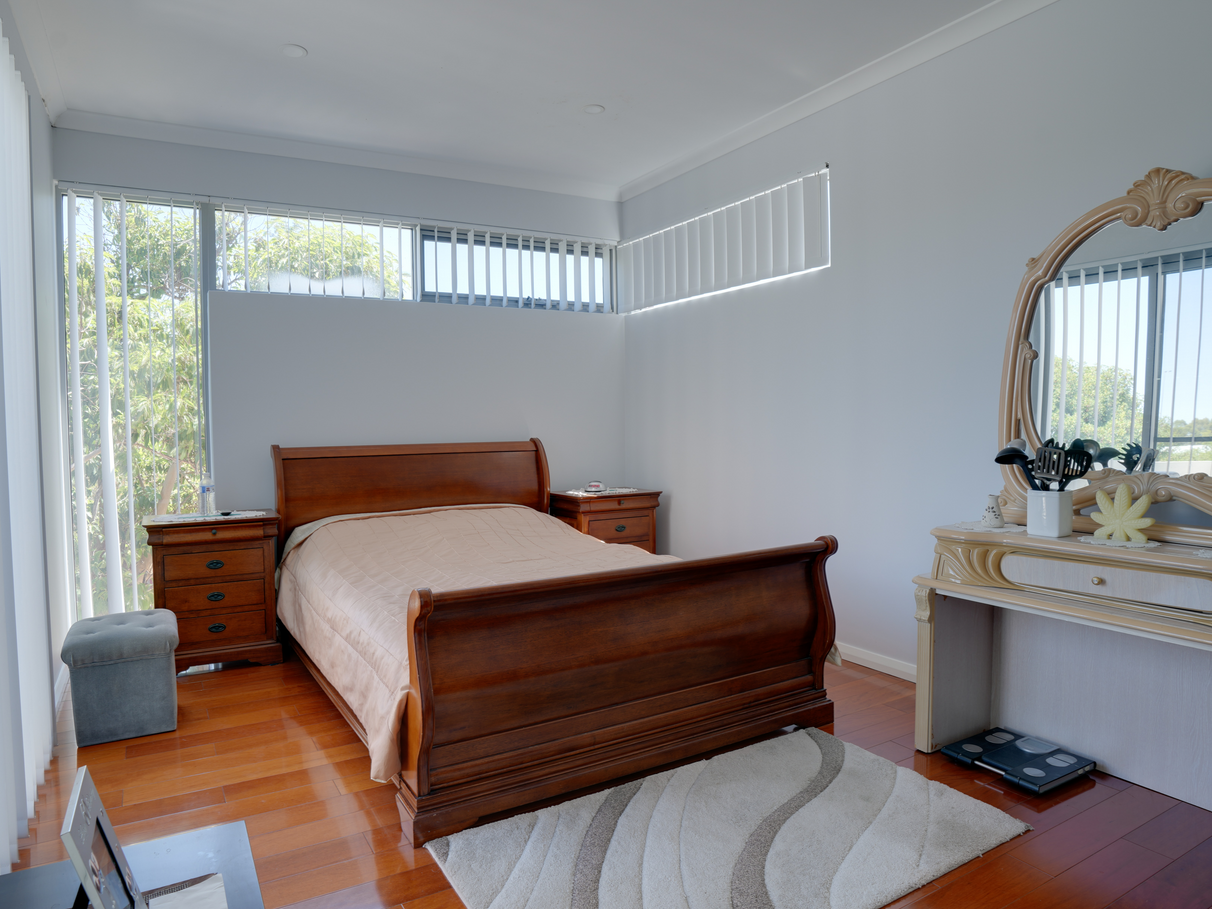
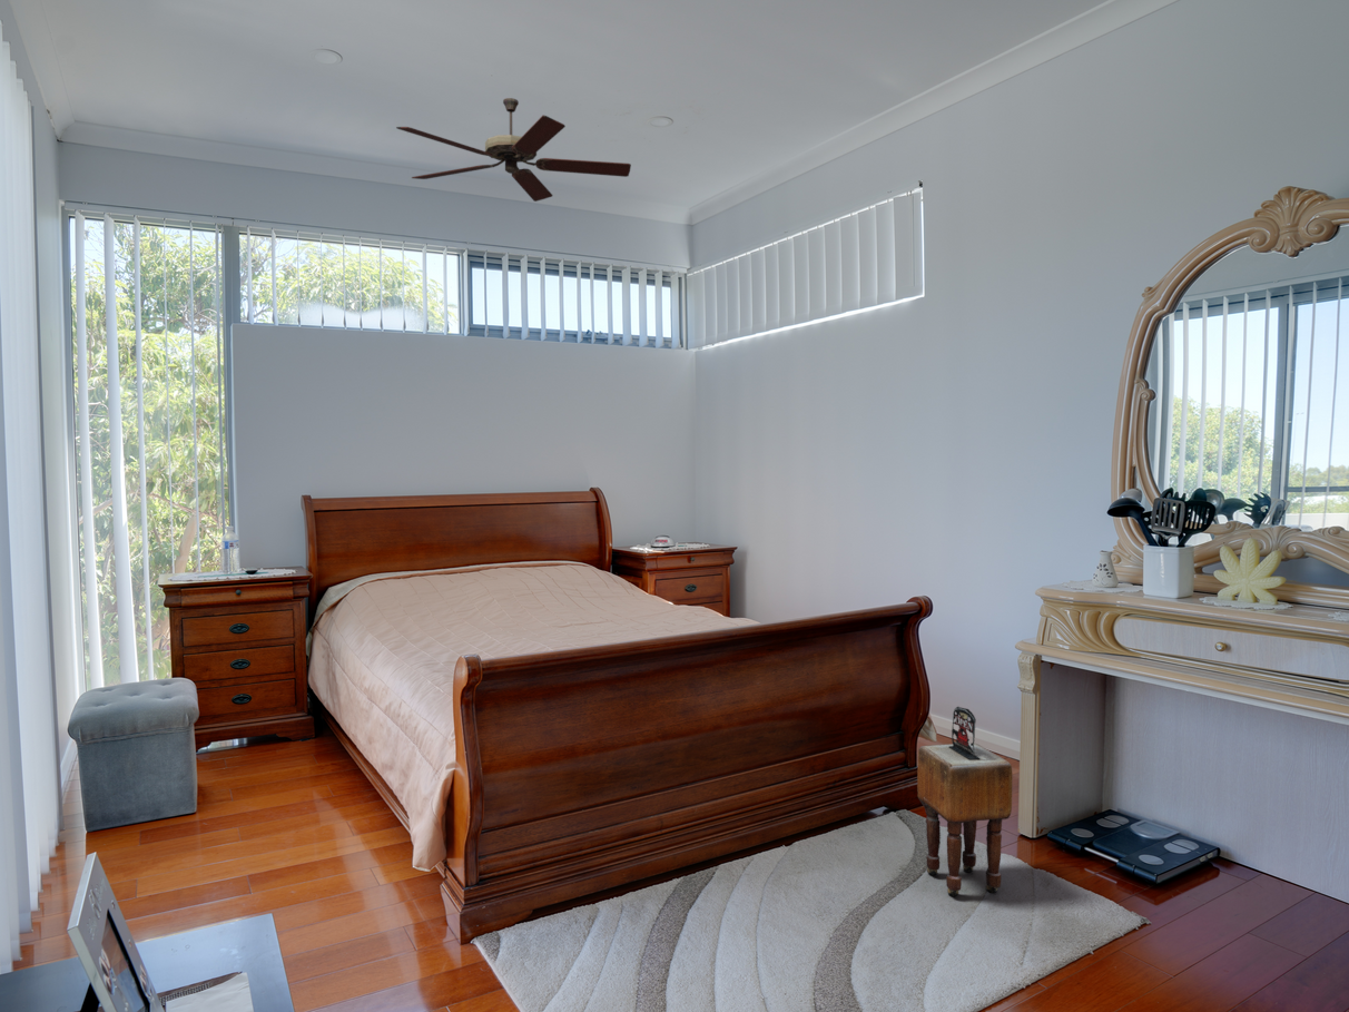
+ ceiling fan (519, 137)
+ stool (963, 796)
